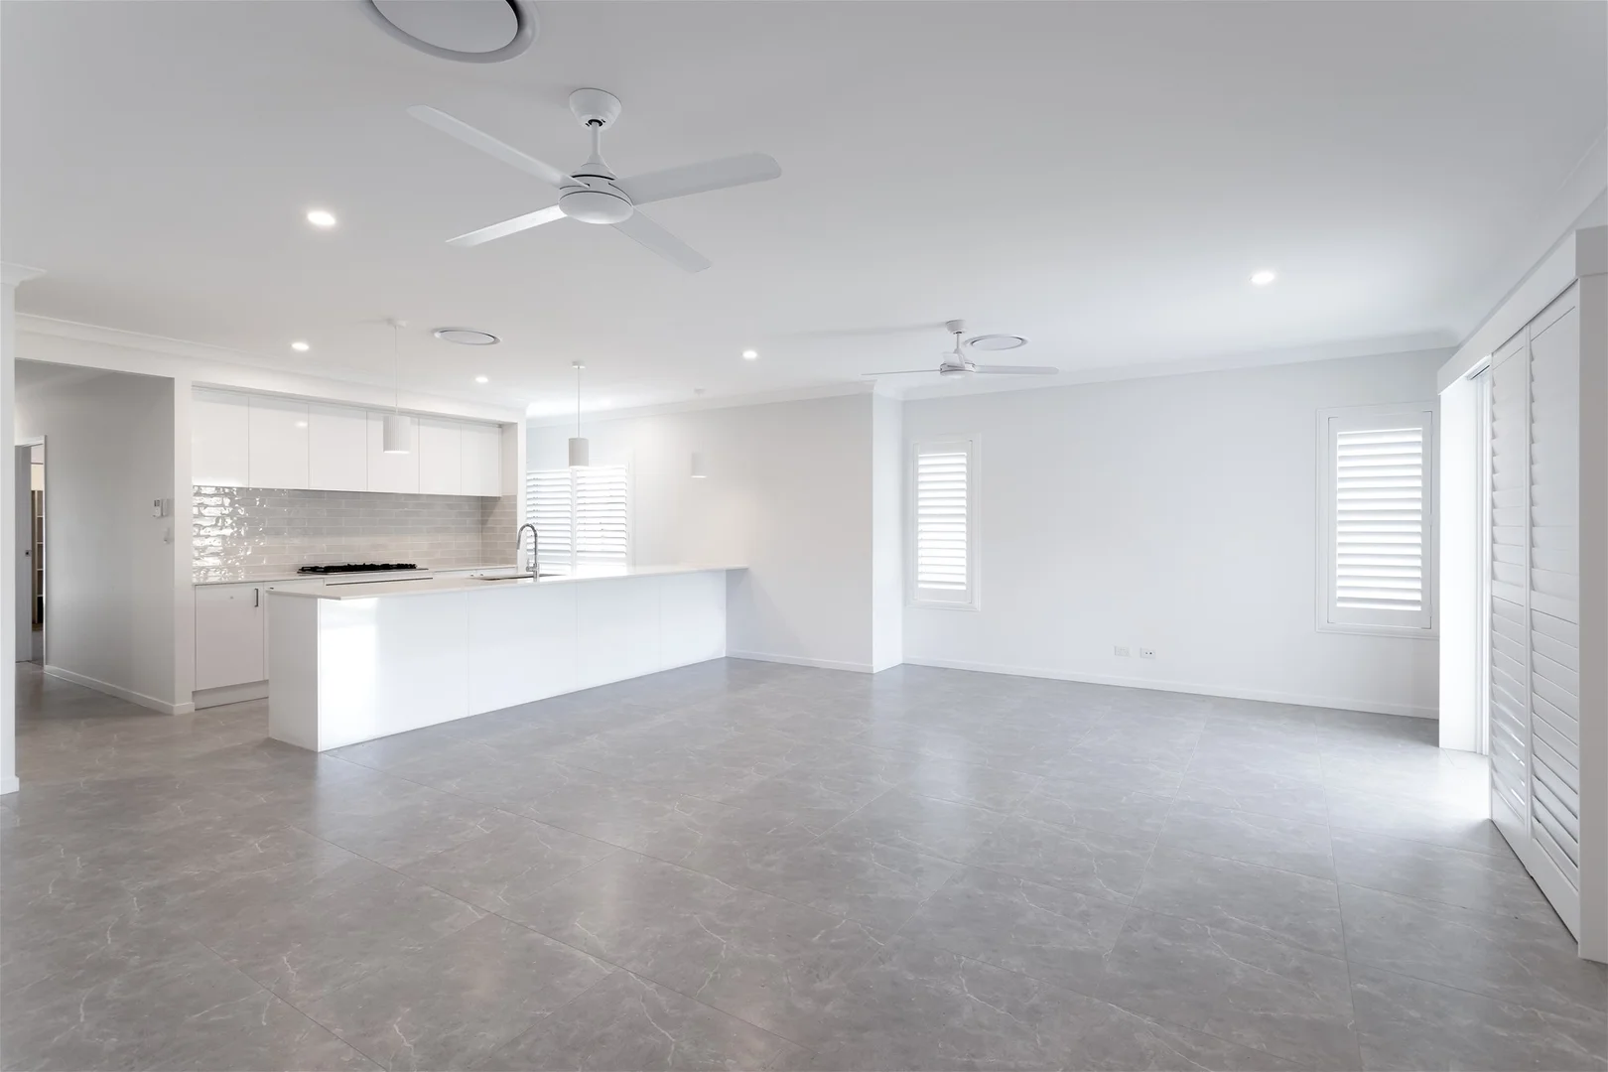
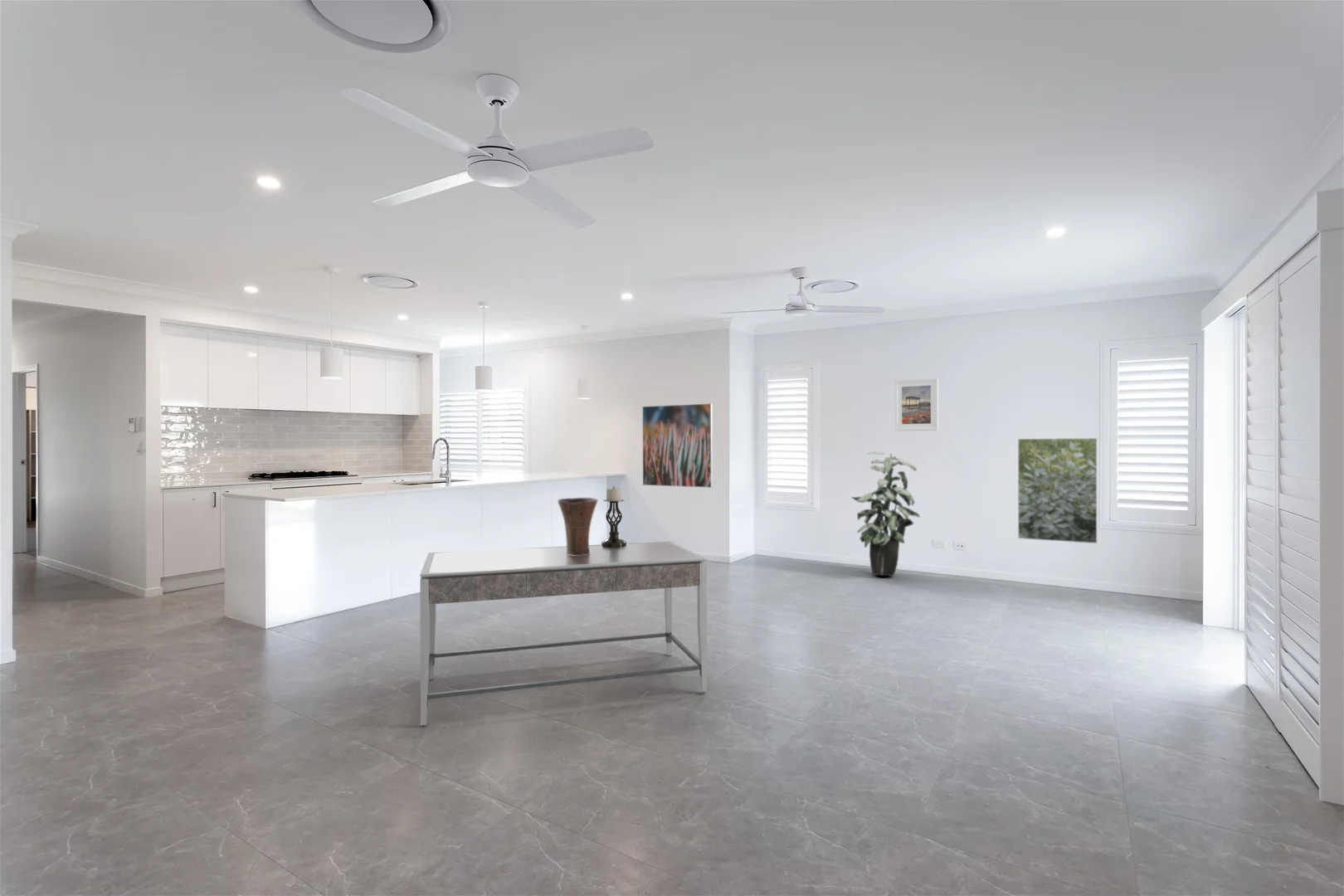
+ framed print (1056, 489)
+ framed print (916, 405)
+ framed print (676, 446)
+ dining table (565, 641)
+ vase (578, 526)
+ indoor plant (884, 513)
+ candle holder (614, 515)
